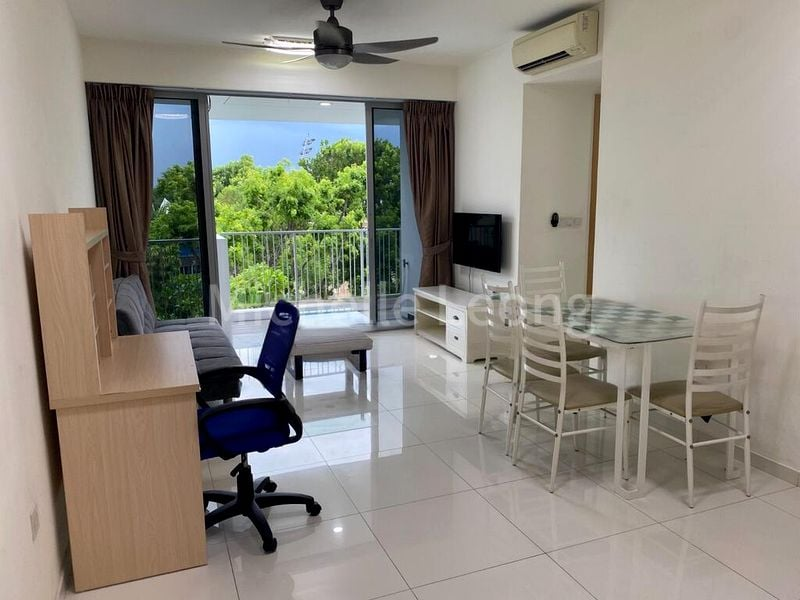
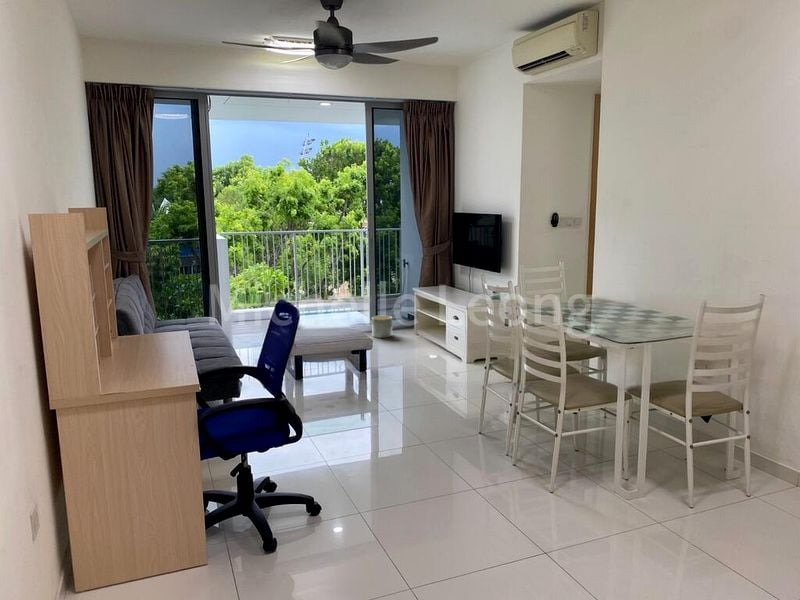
+ planter (382, 326)
